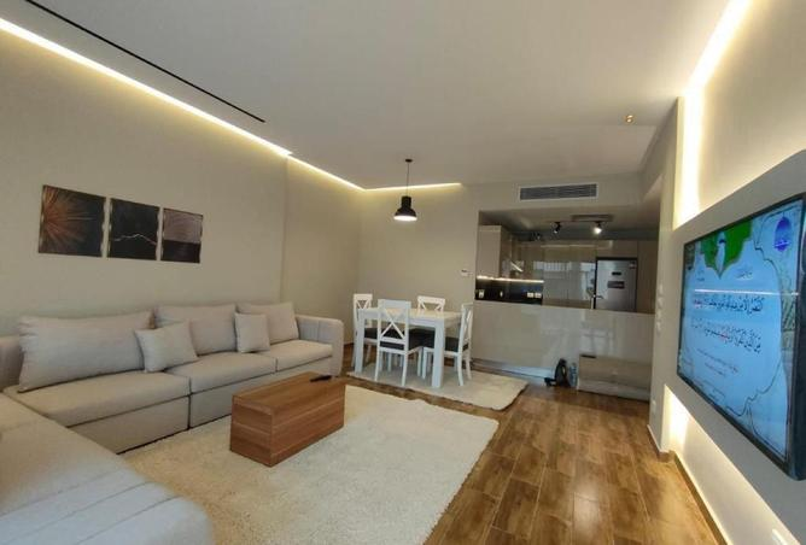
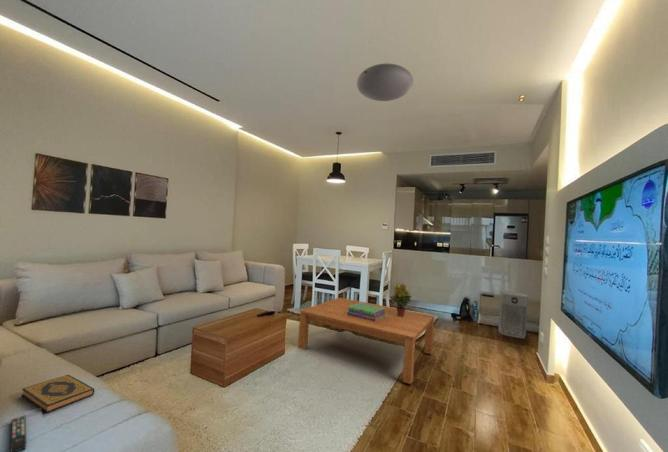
+ stack of books (366, 311)
+ hardback book (58, 391)
+ potted plant (401, 299)
+ coffee table (367, 331)
+ remote control (18, 432)
+ air purifier (512, 313)
+ ceiling light (384, 83)
